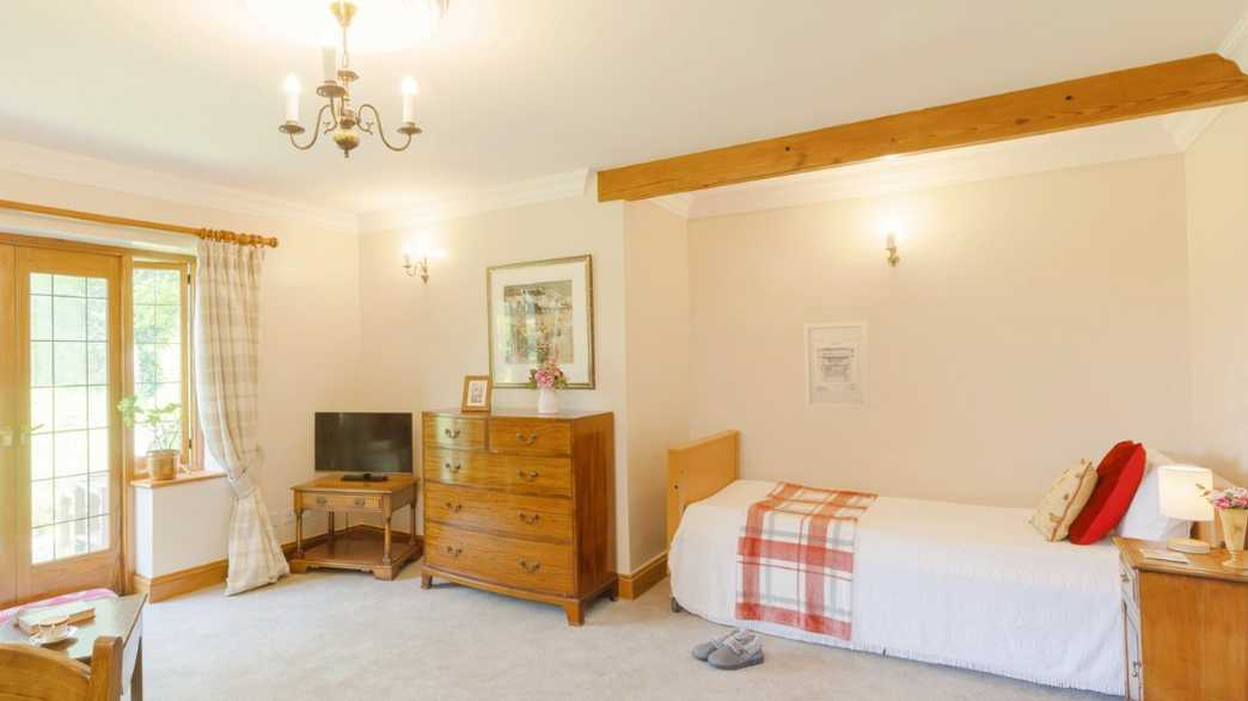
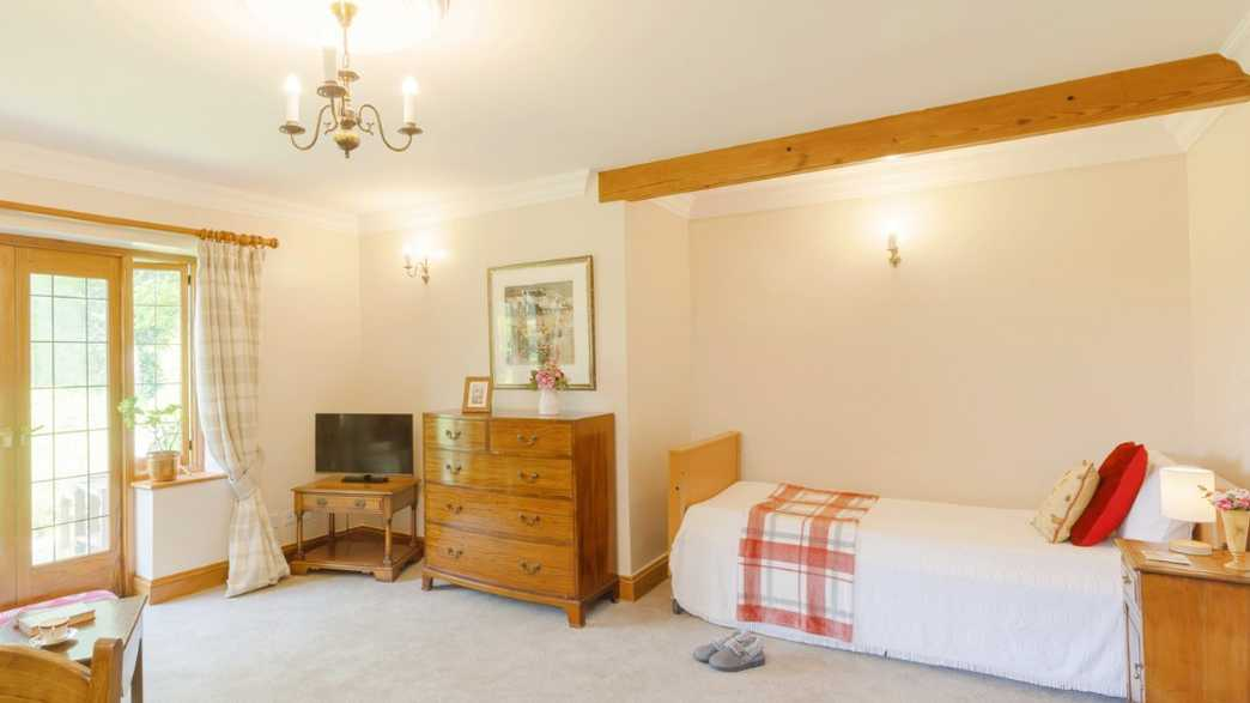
- wall art (836, 365)
